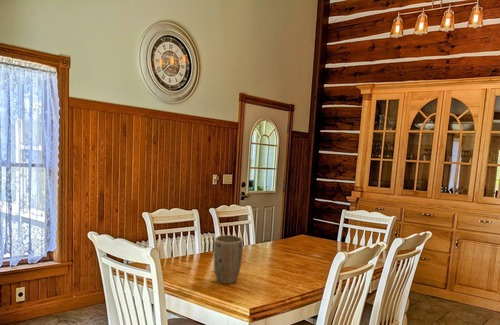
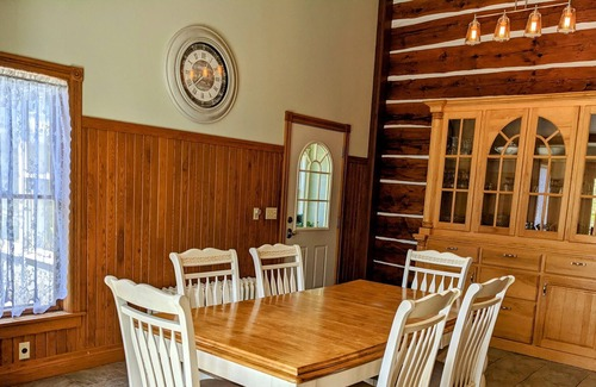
- plant pot (227, 259)
